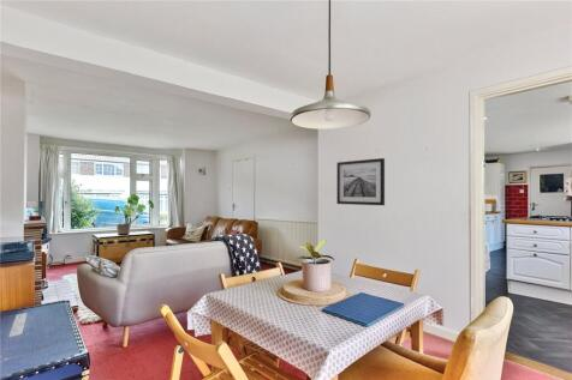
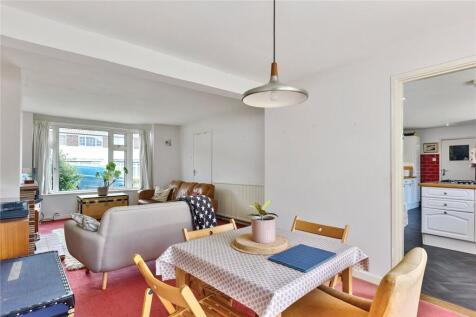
- wall art (359, 182)
